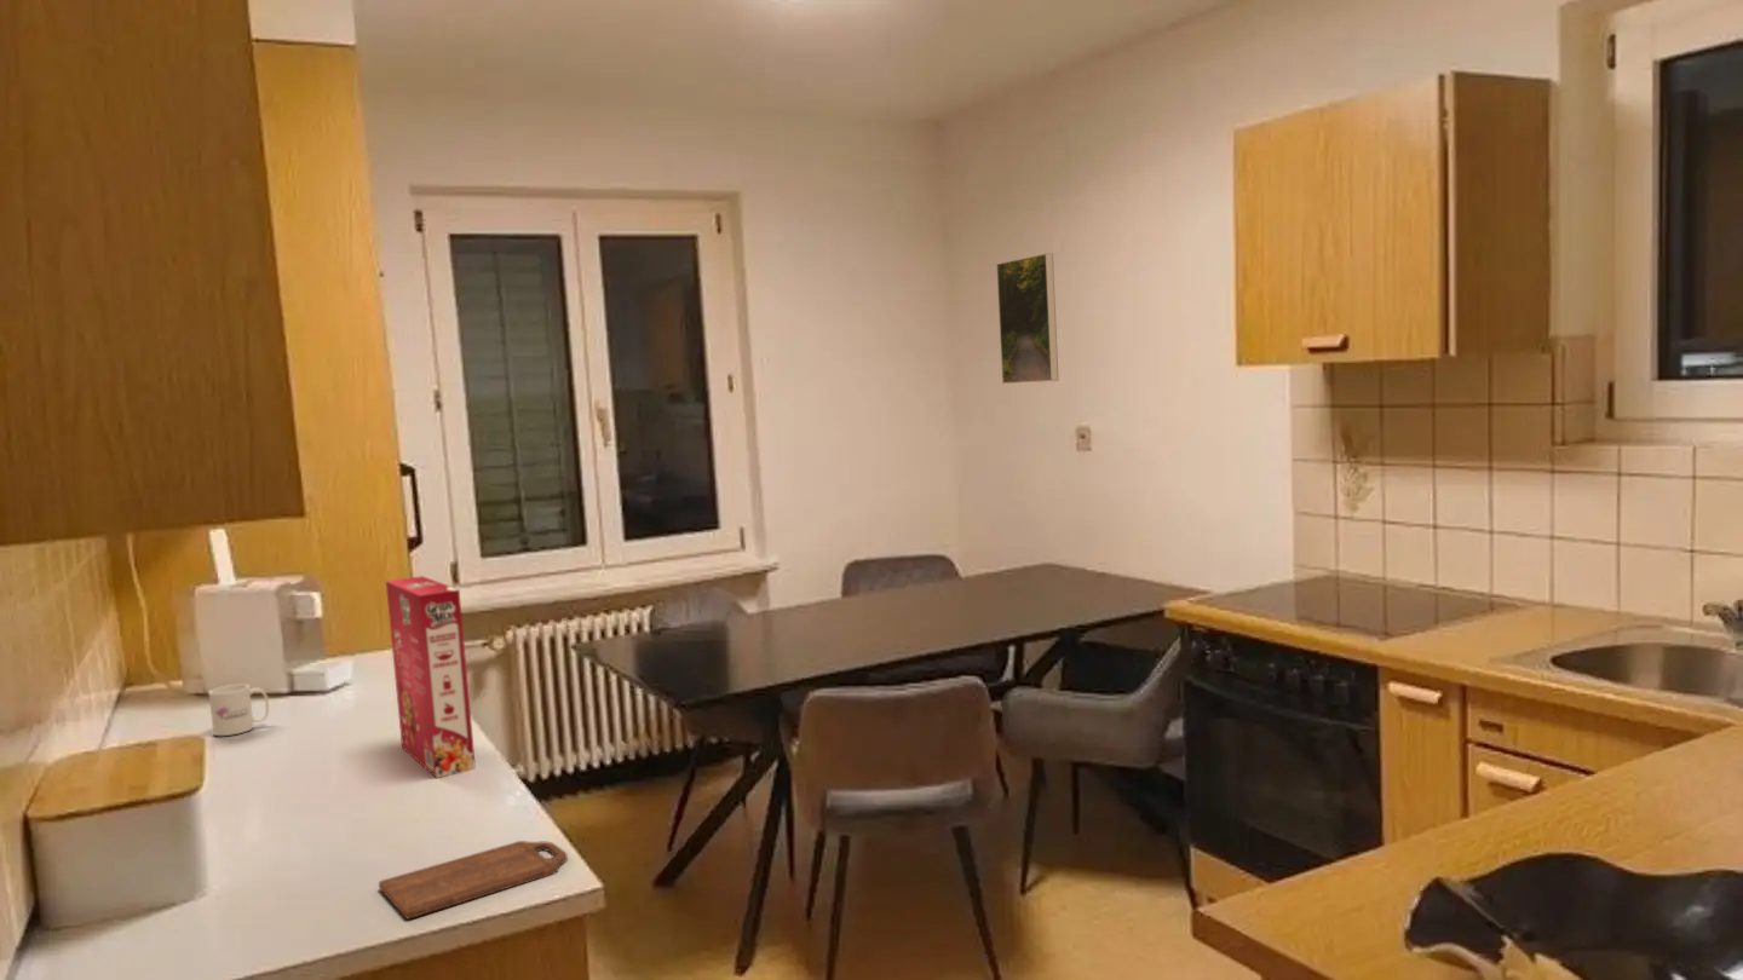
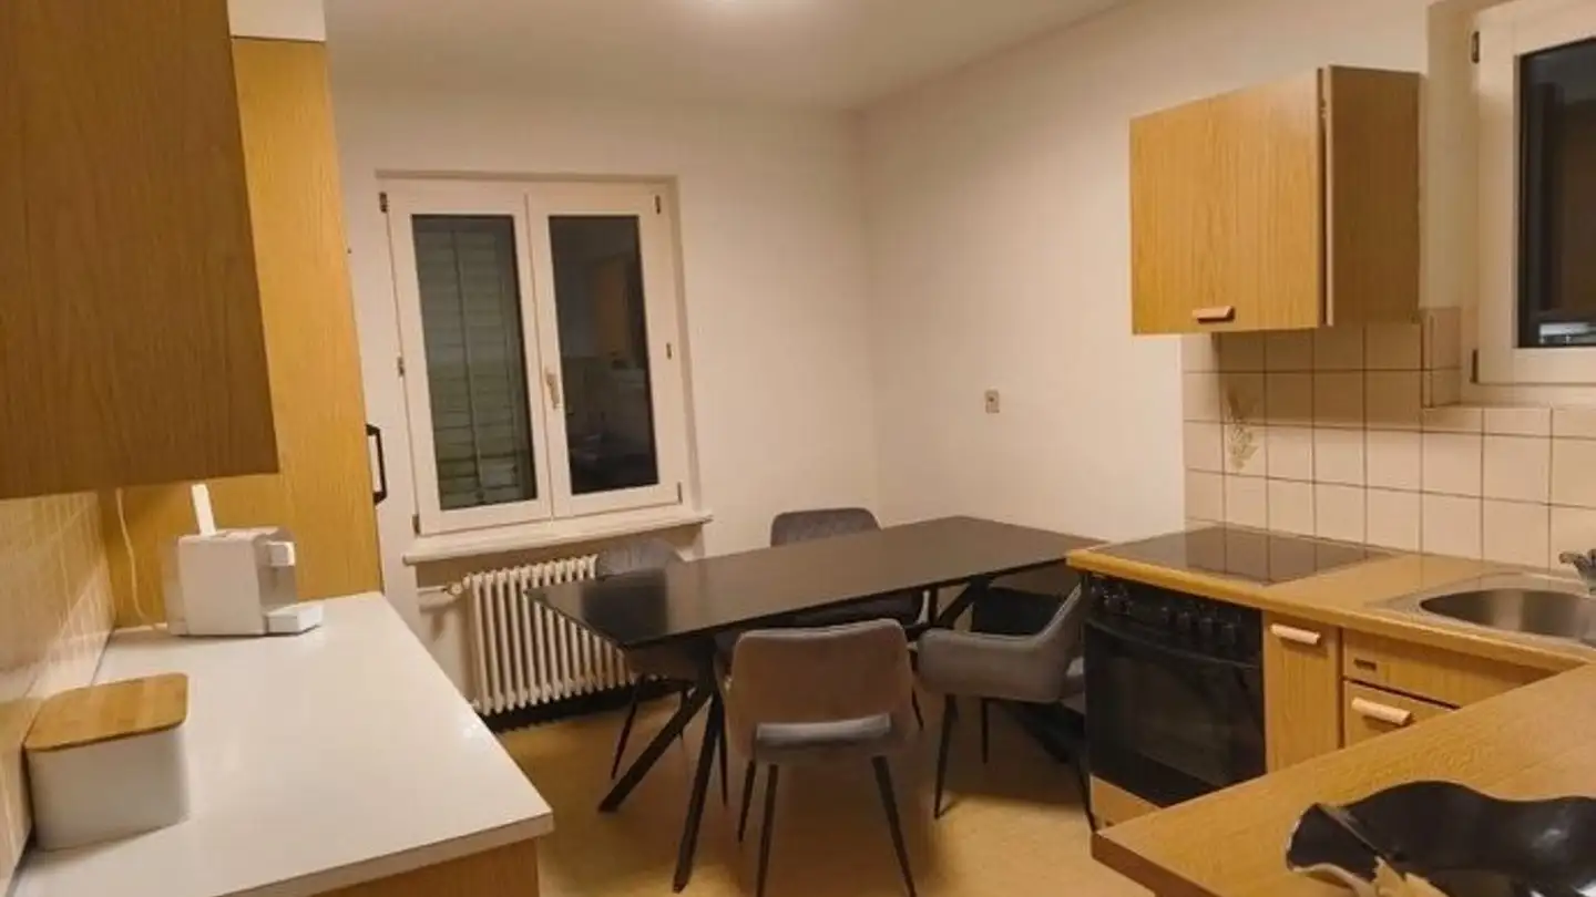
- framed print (1026, 321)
- cereal box (428, 671)
- cutting board (479, 874)
- mug (240, 708)
